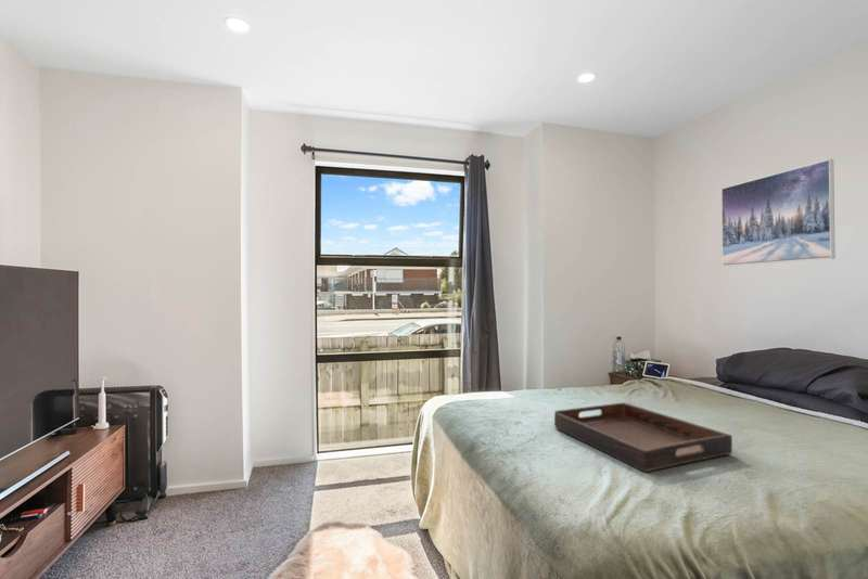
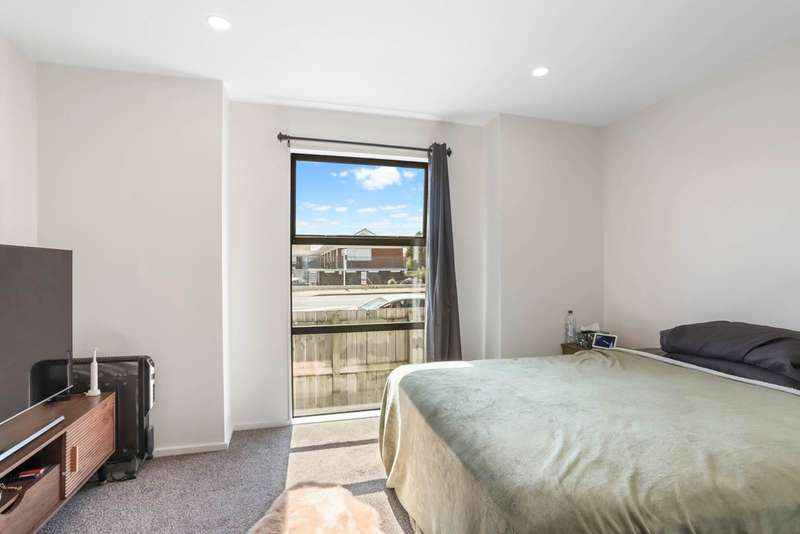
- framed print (770, 219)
- serving tray (633, 430)
